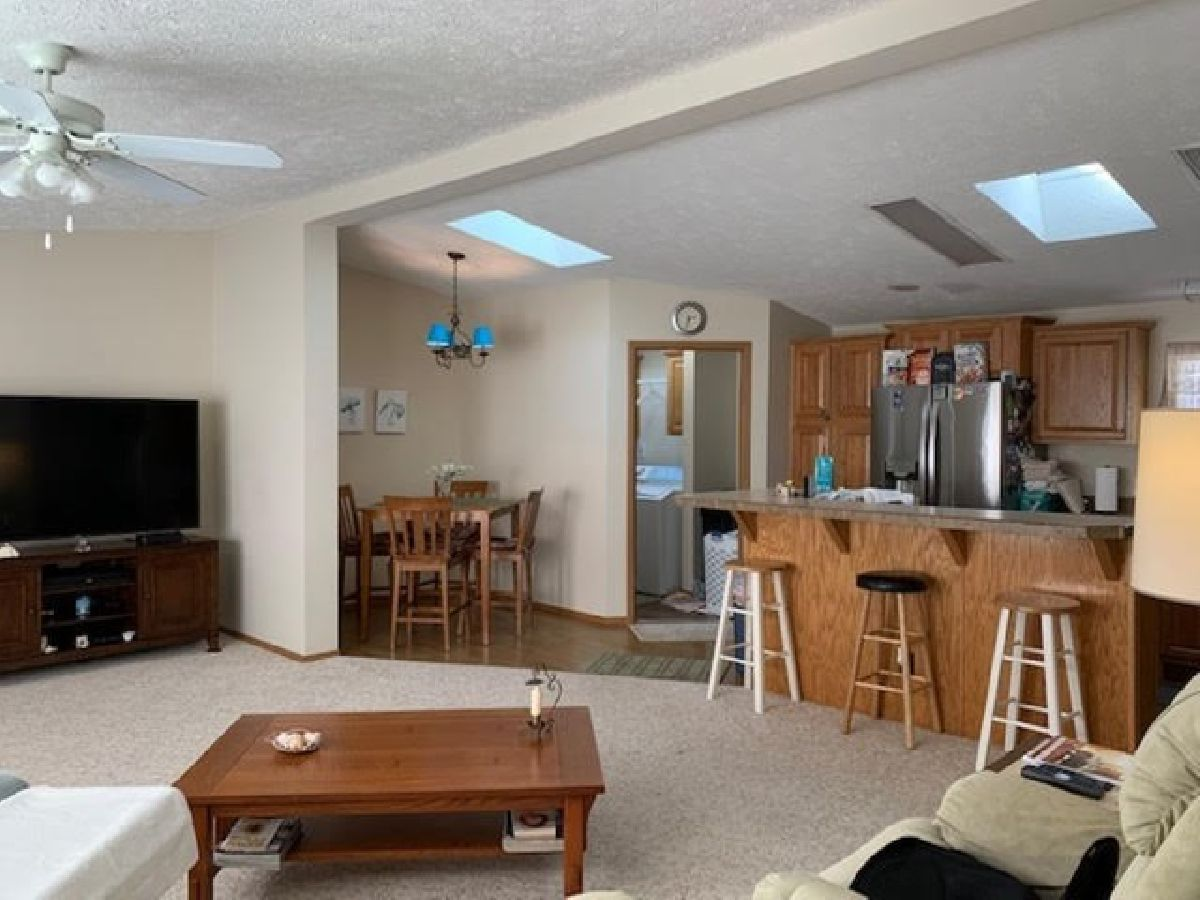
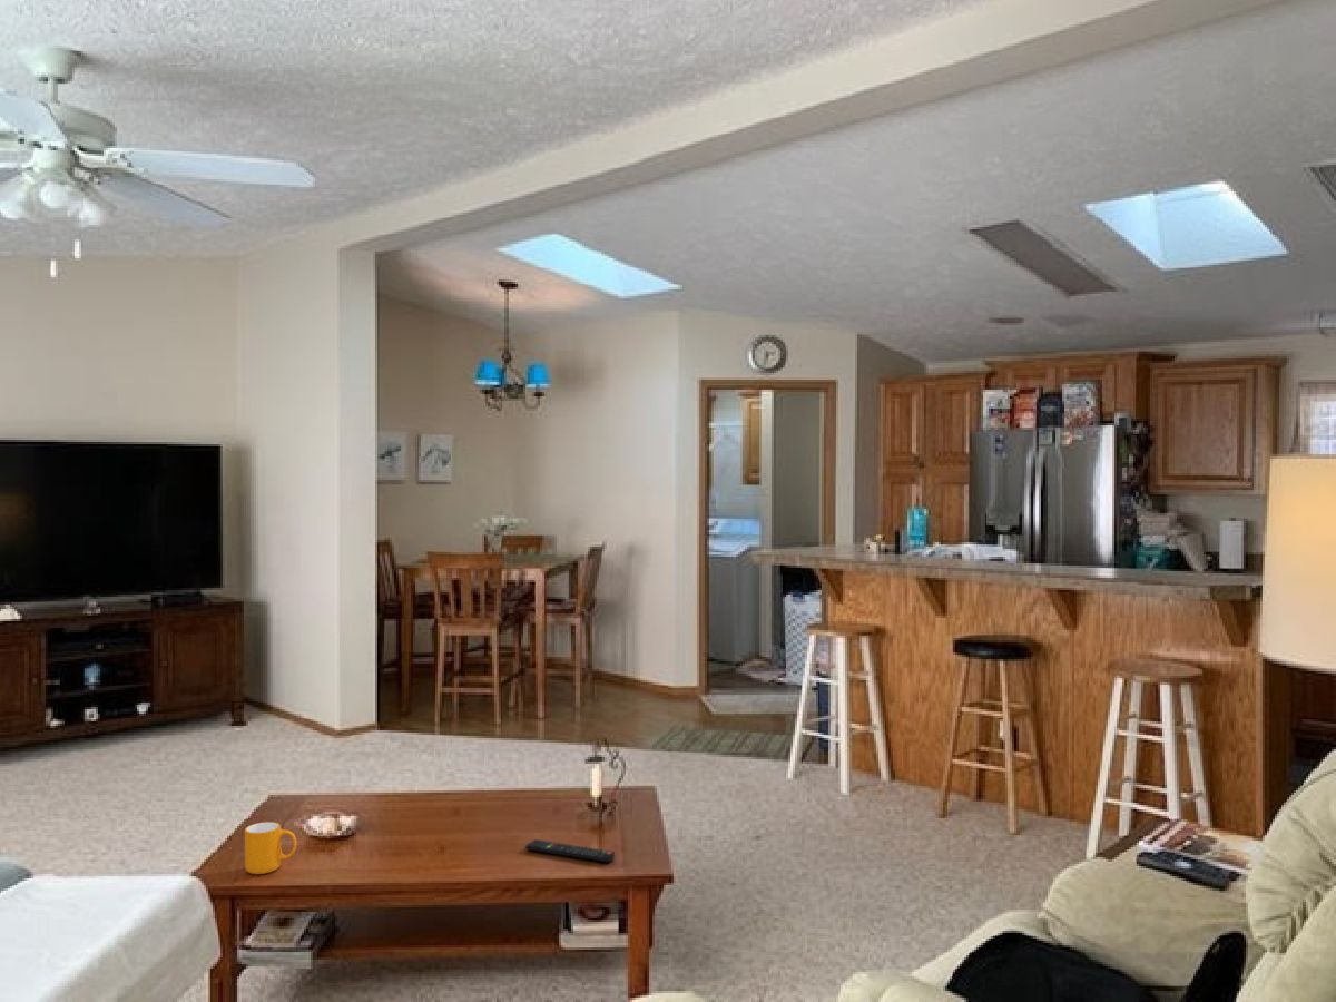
+ mug (271, 847)
+ remote control (570, 852)
